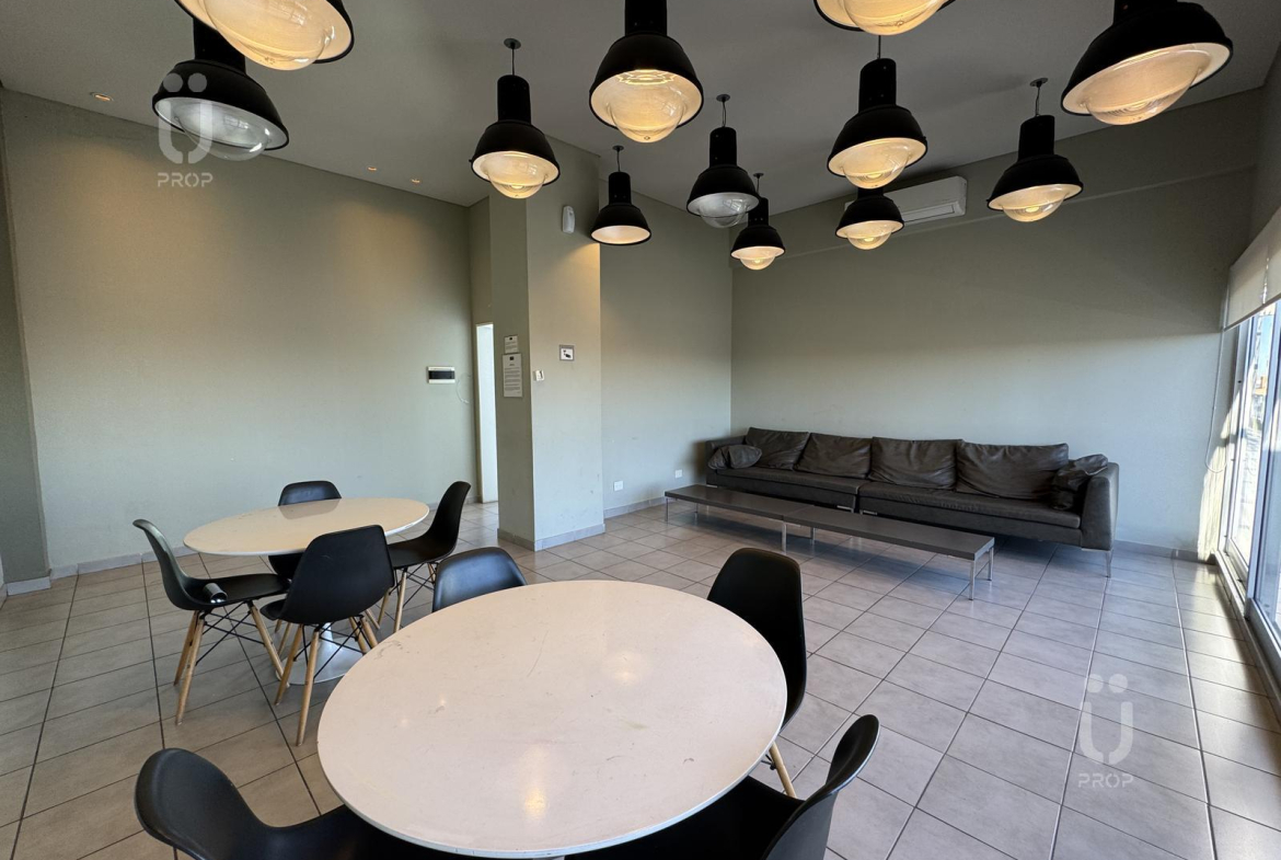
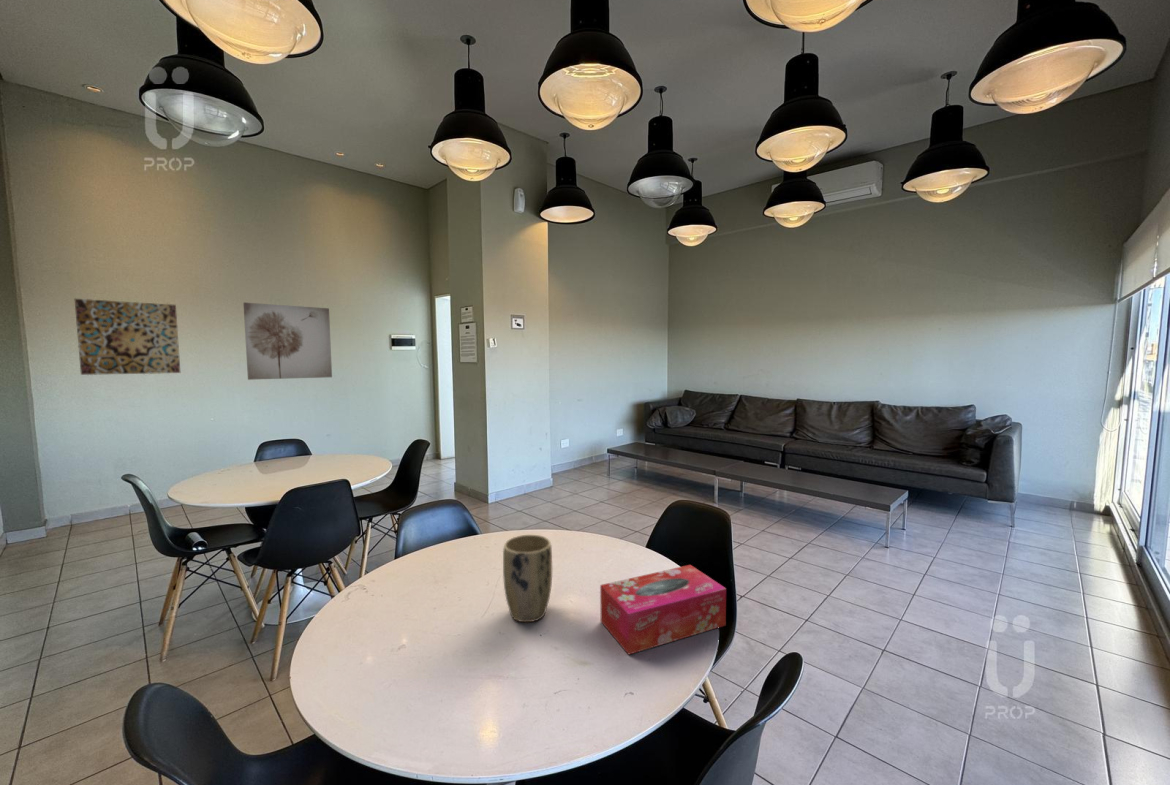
+ wall art (290, 342)
+ plant pot (527, 578)
+ tissue box (662, 605)
+ wall art (130, 338)
